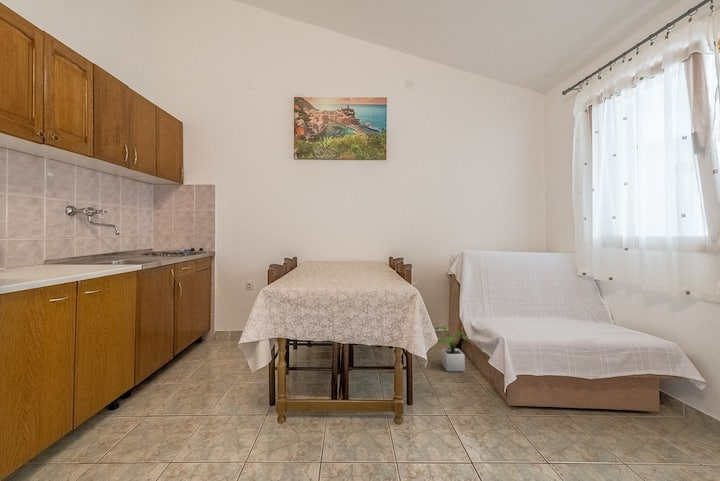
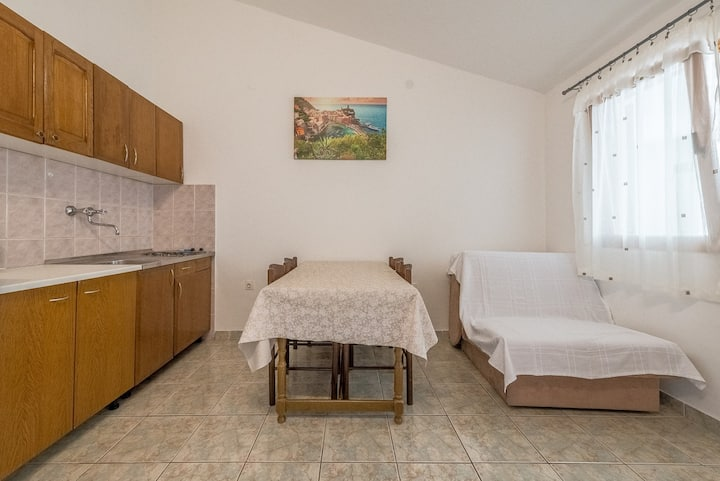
- potted plant (452, 348)
